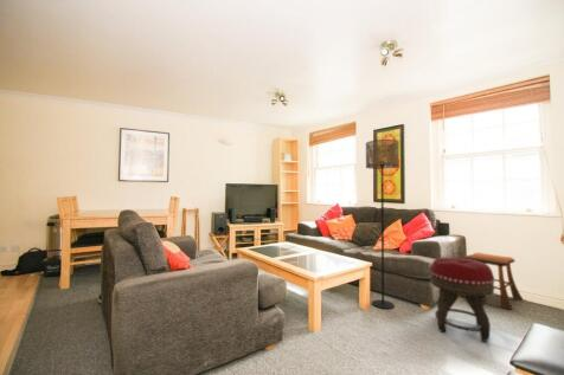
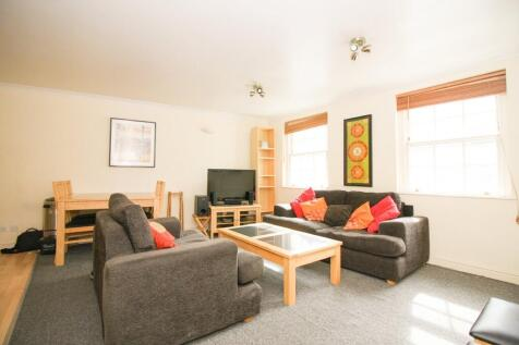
- floor lamp (382, 222)
- footstool (461, 293)
- stool (494, 279)
